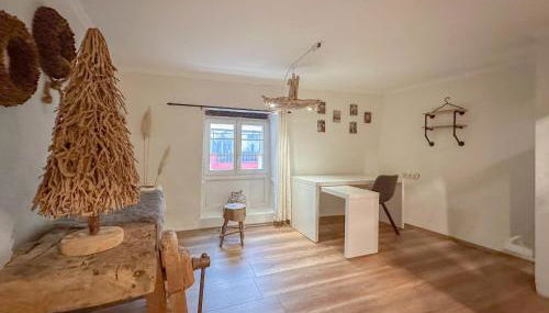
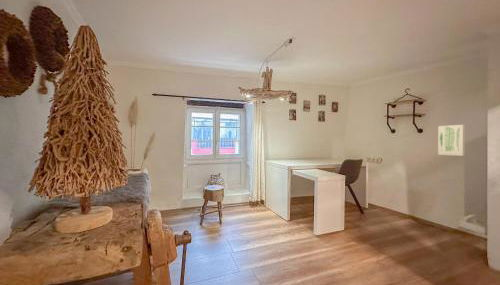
+ wall art (450, 140)
